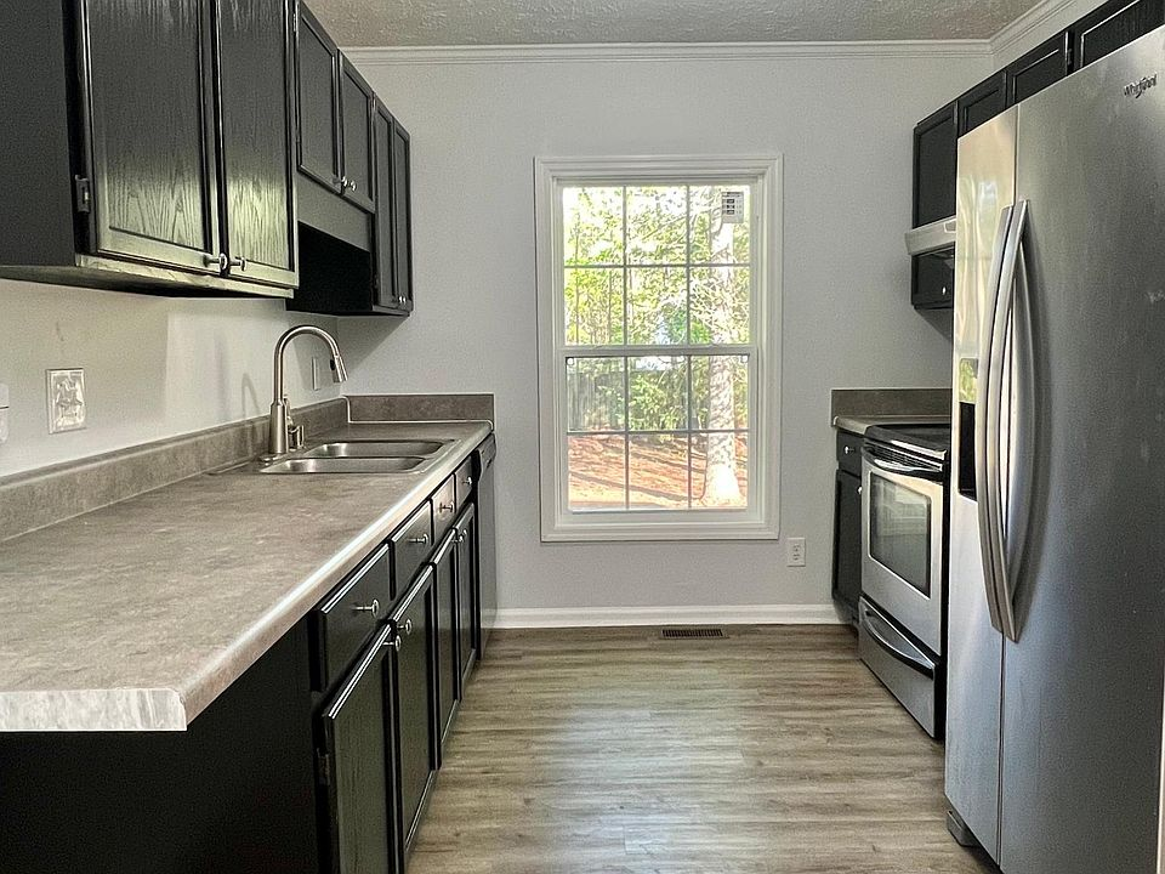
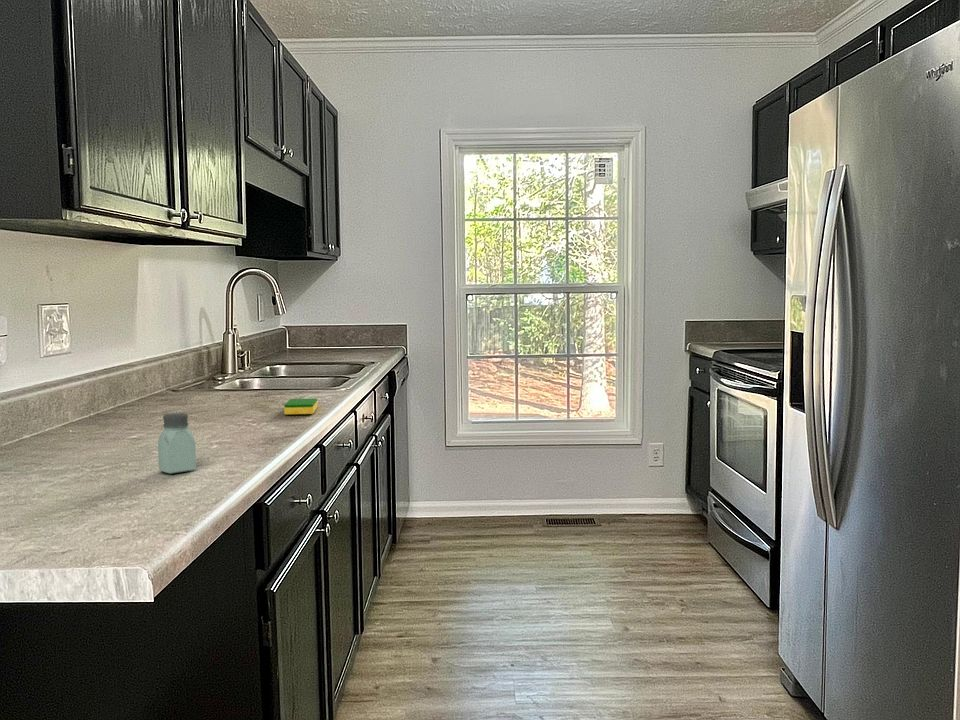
+ saltshaker (176, 442)
+ dish sponge (301, 406)
